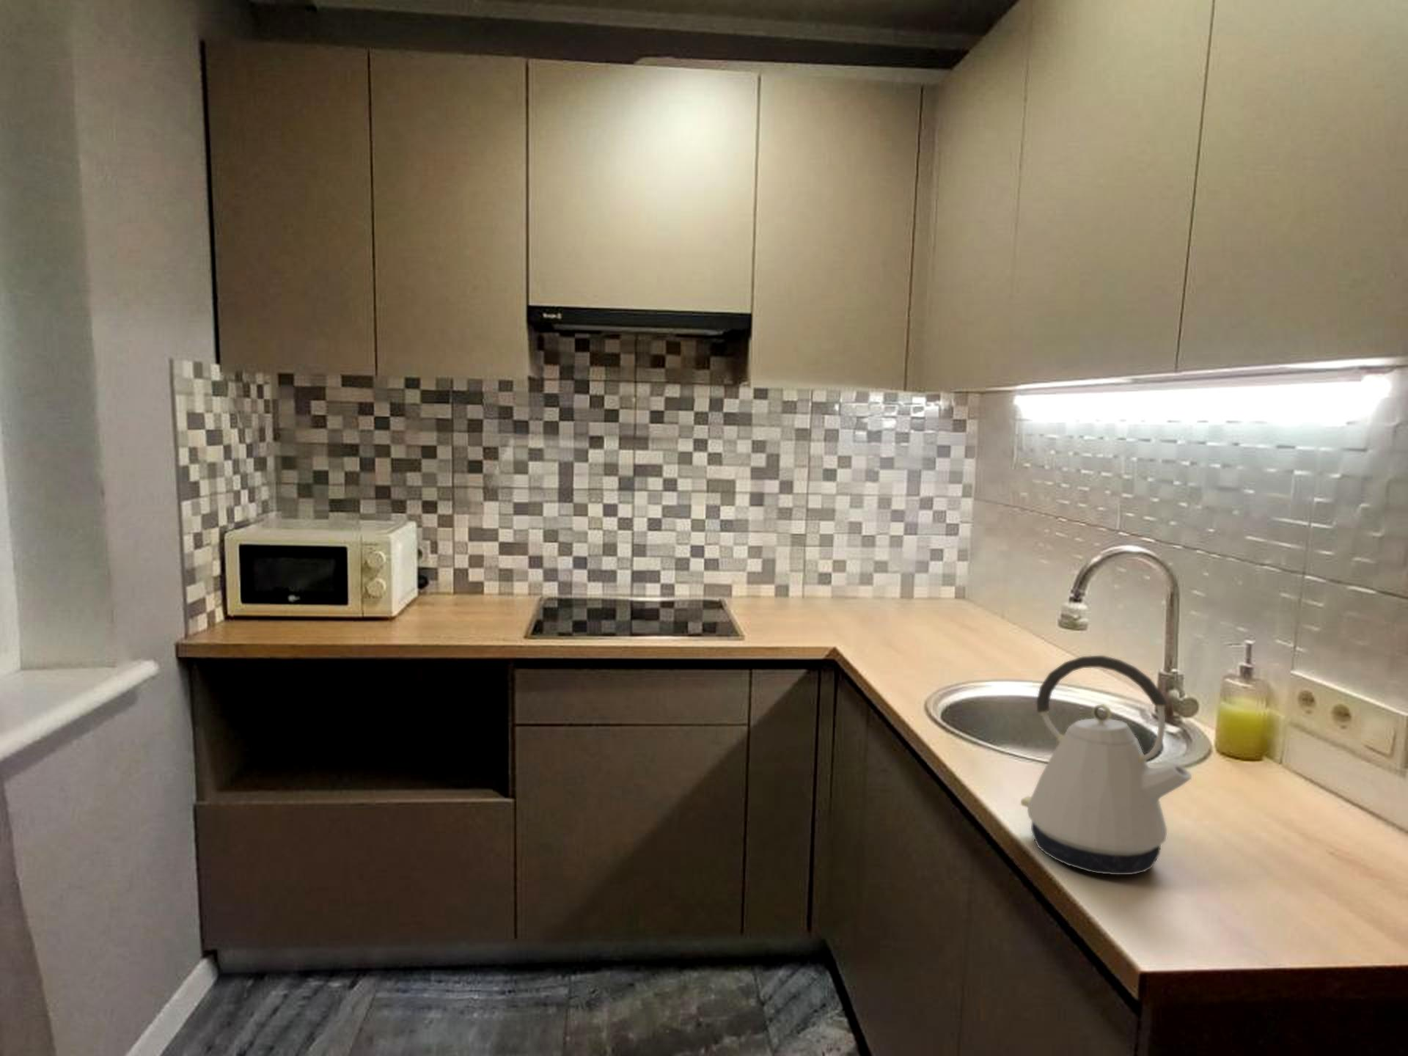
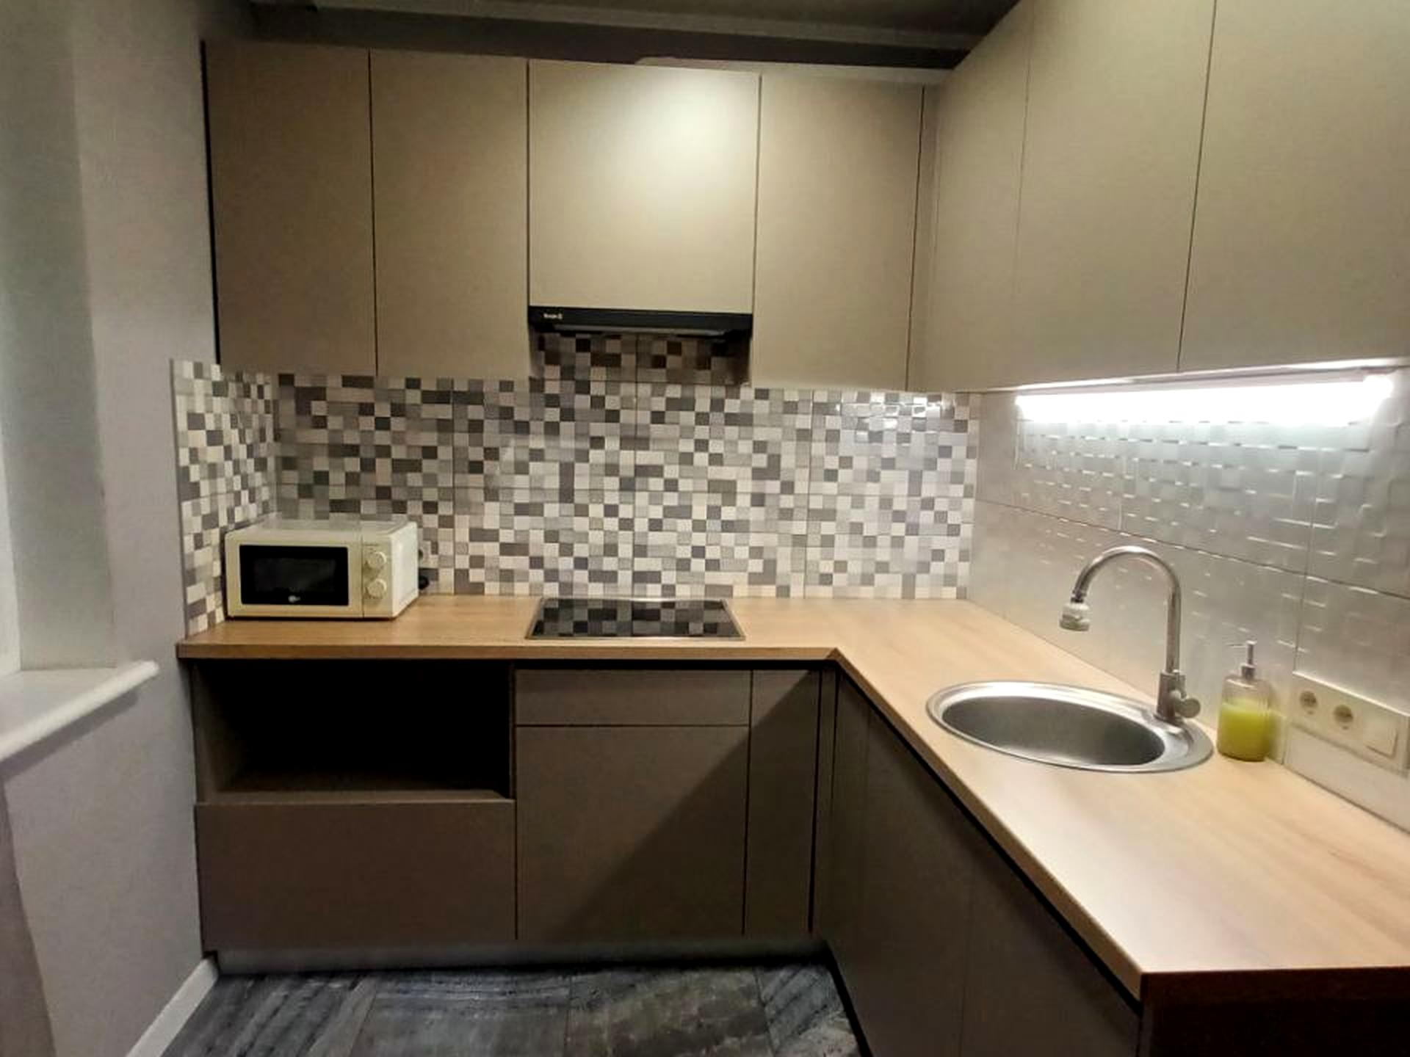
- kettle (1104, 757)
